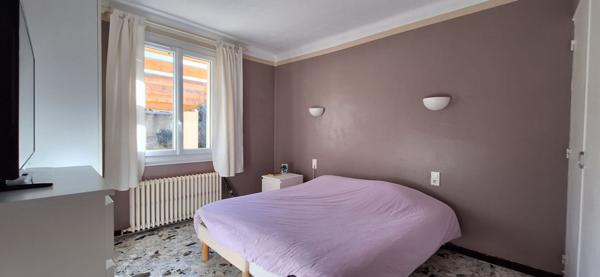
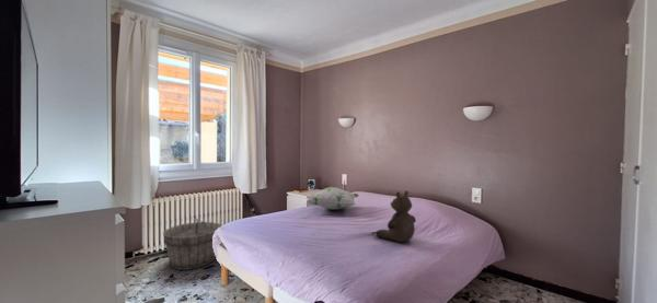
+ teddy bear (395, 214)
+ wooden bucket (194, 238)
+ decorative pillow (334, 198)
